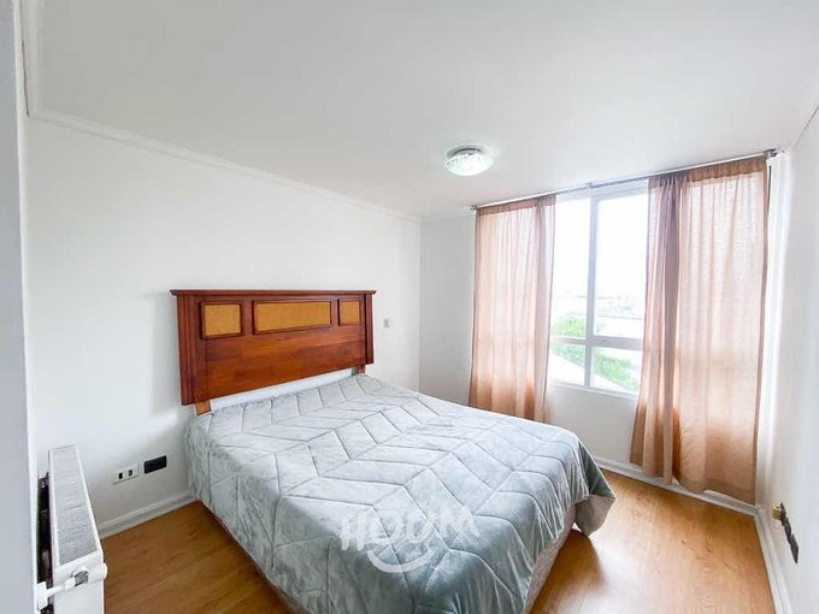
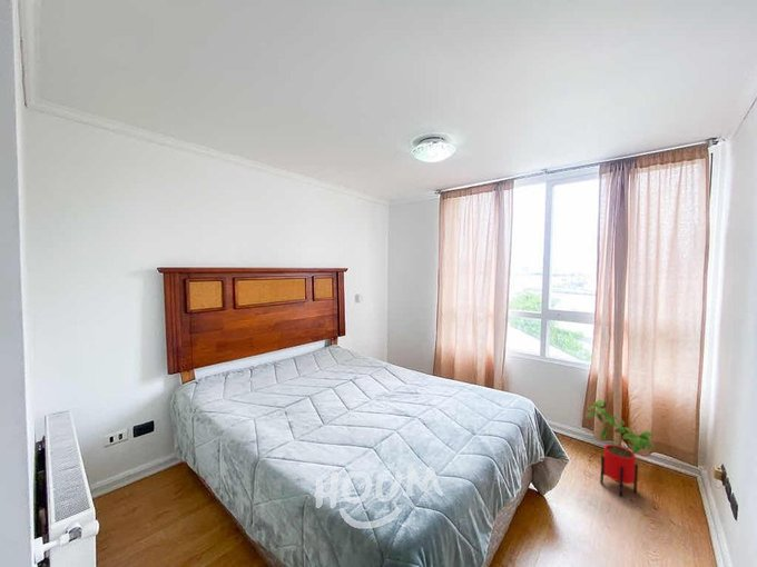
+ house plant (615, 445)
